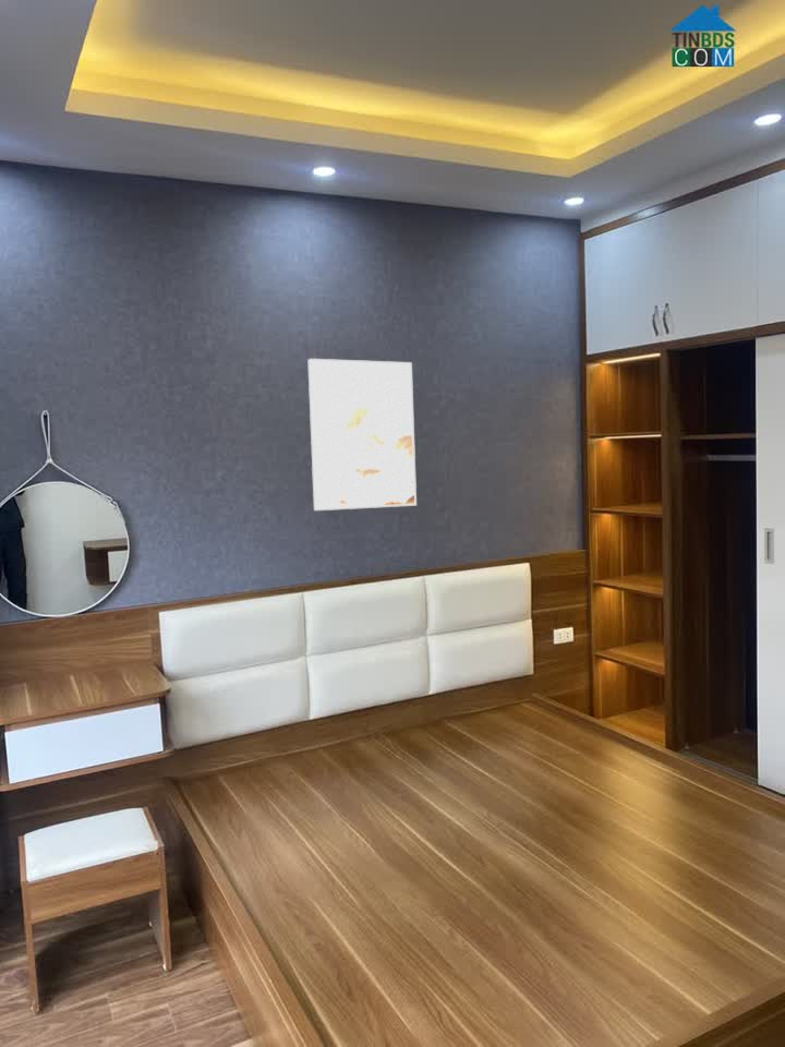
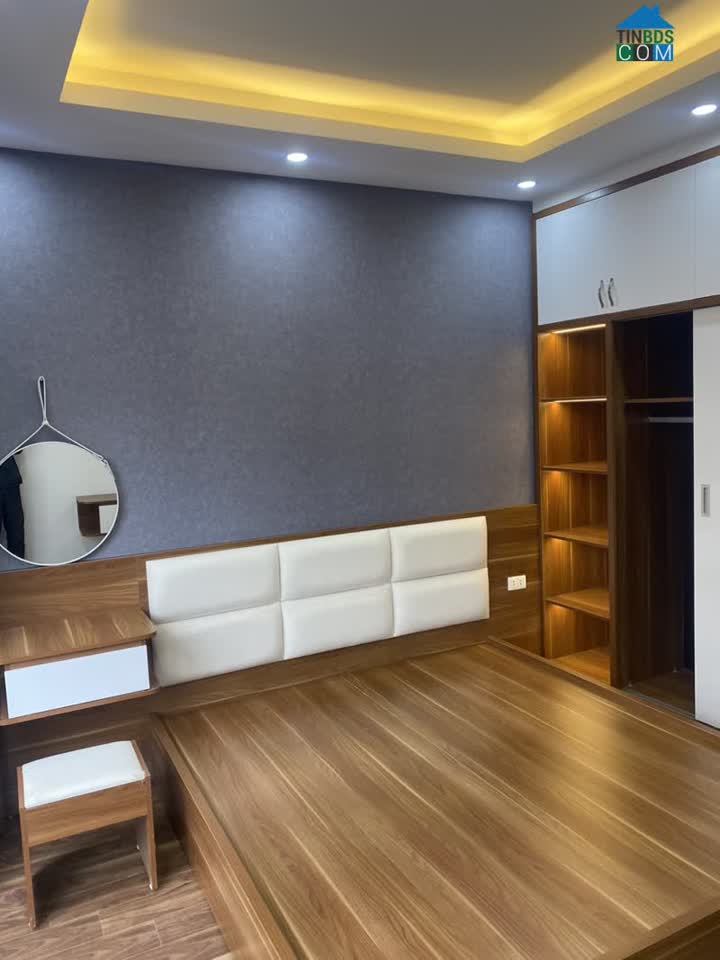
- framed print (363, 434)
